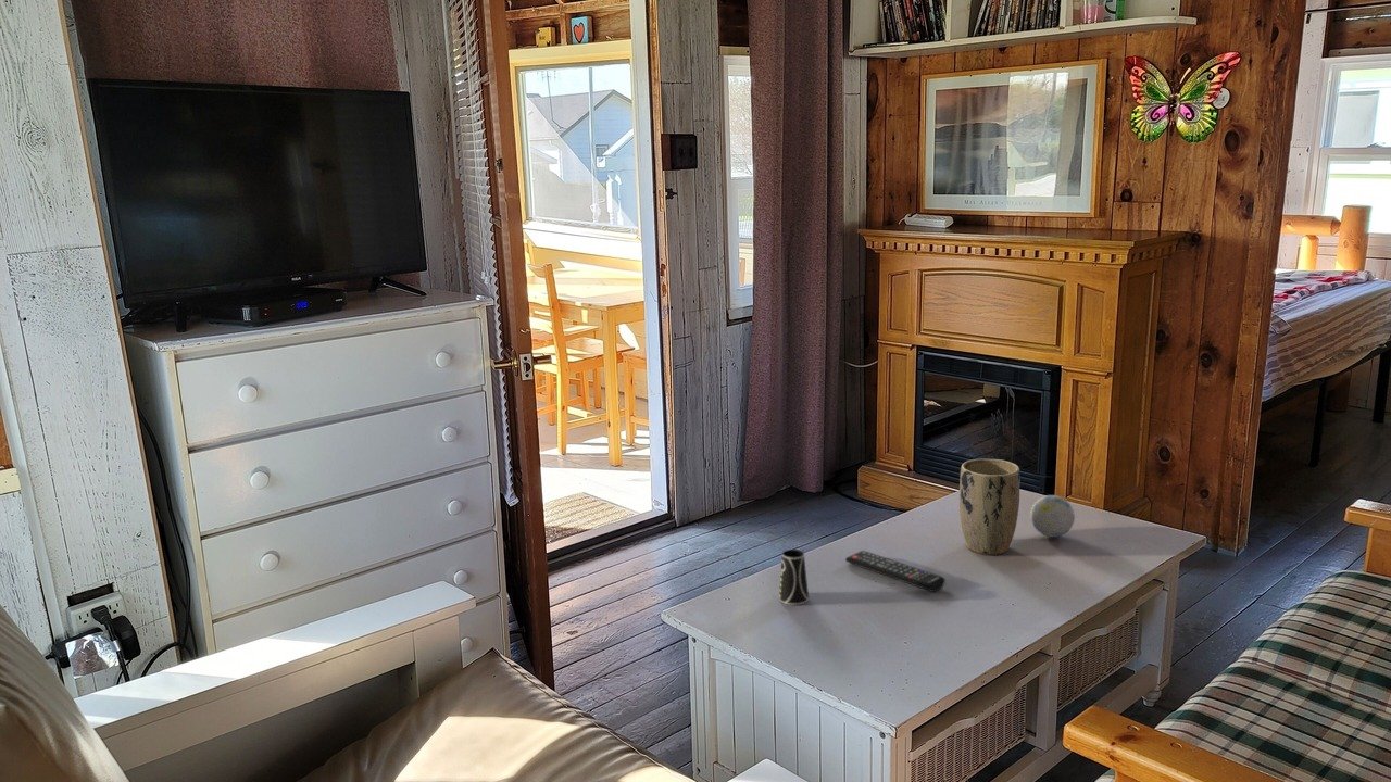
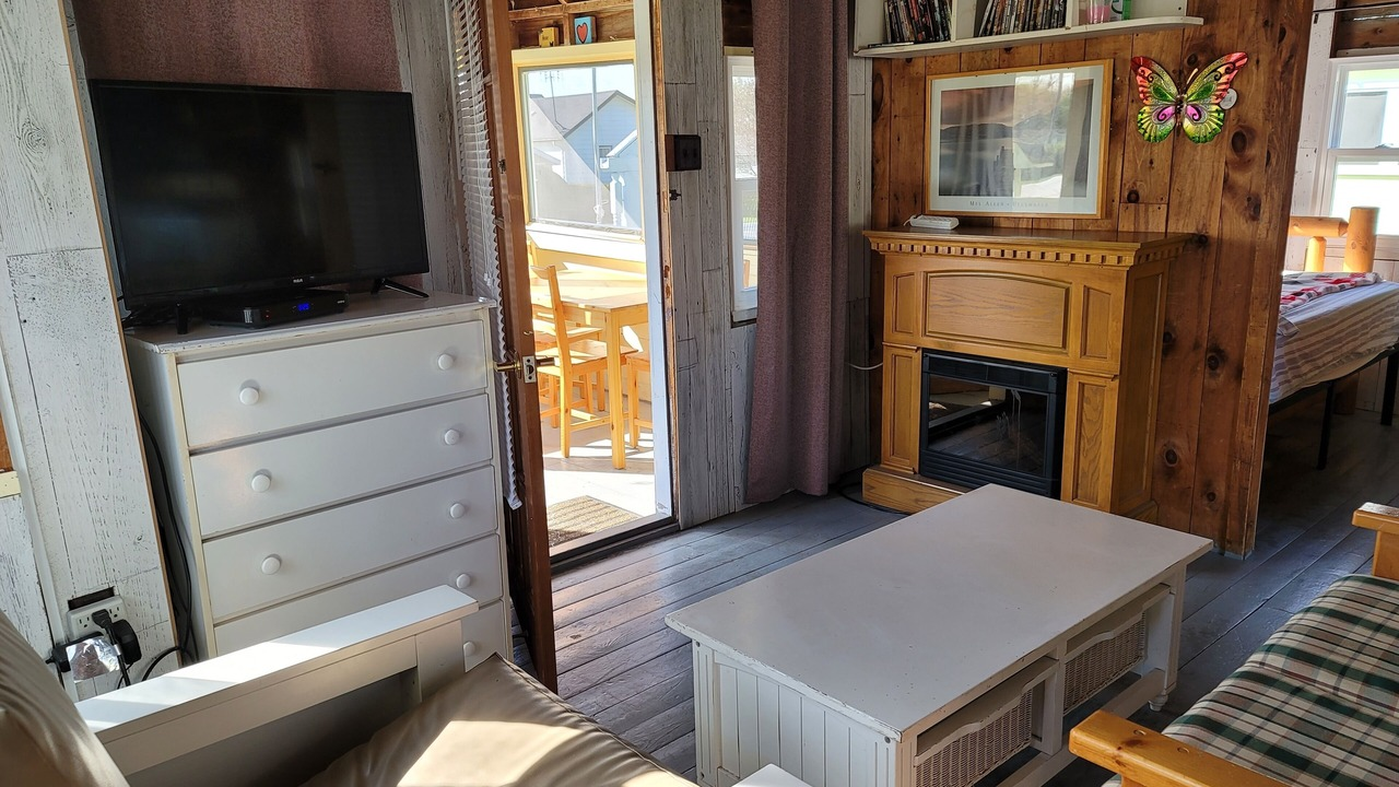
- cup (793, 576)
- plant pot (988, 507)
- decorative ball (1052, 516)
- remote control (893, 570)
